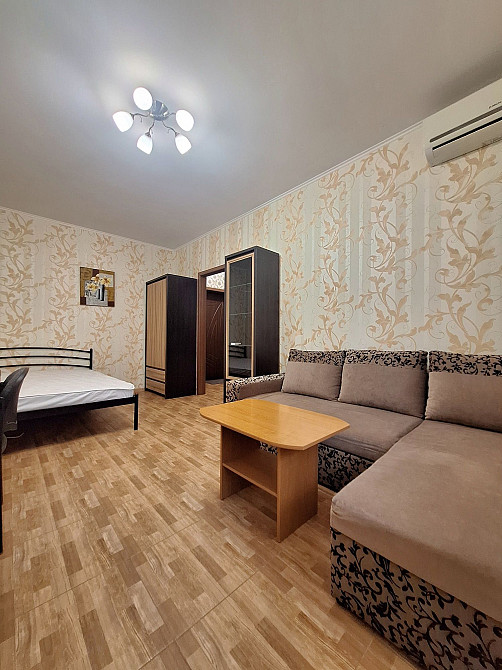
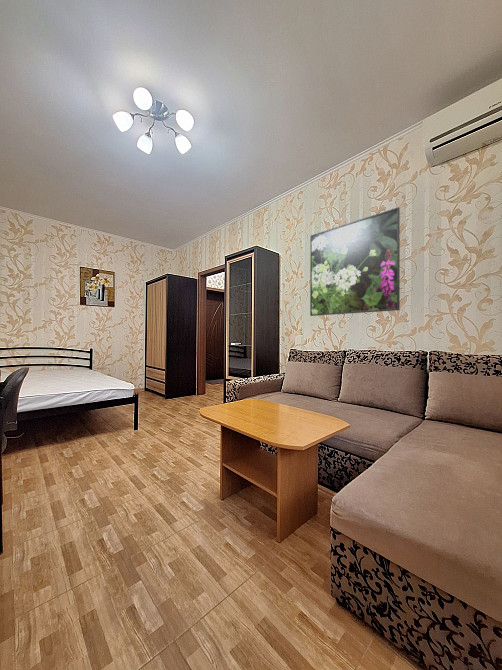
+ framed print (349, 268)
